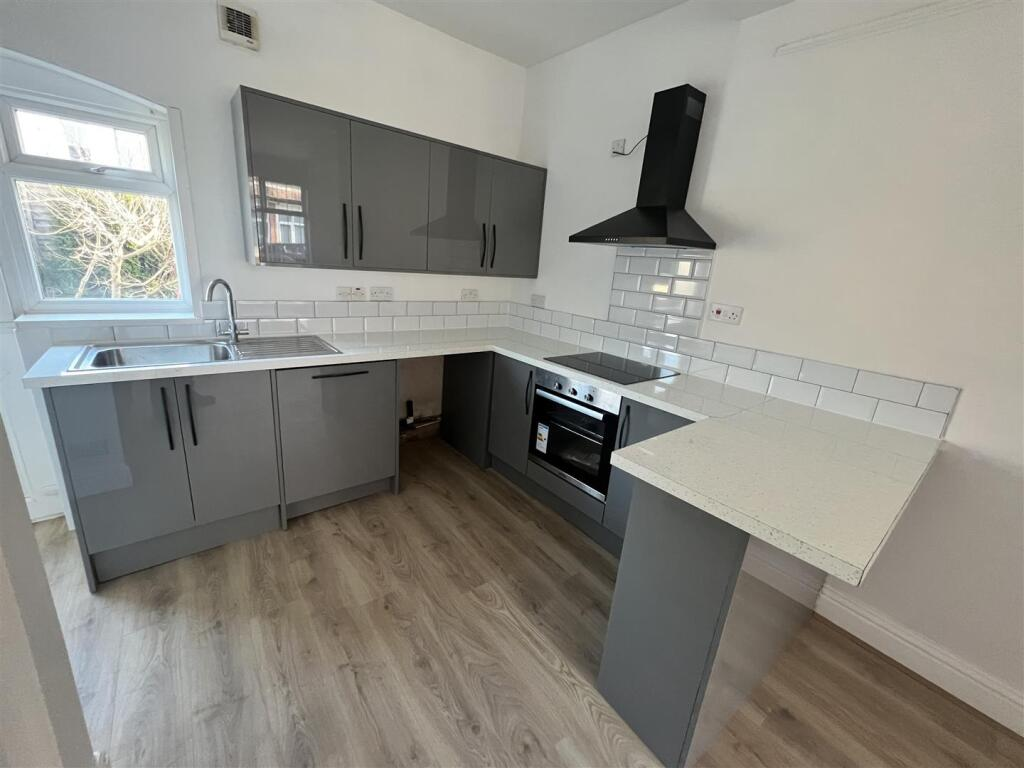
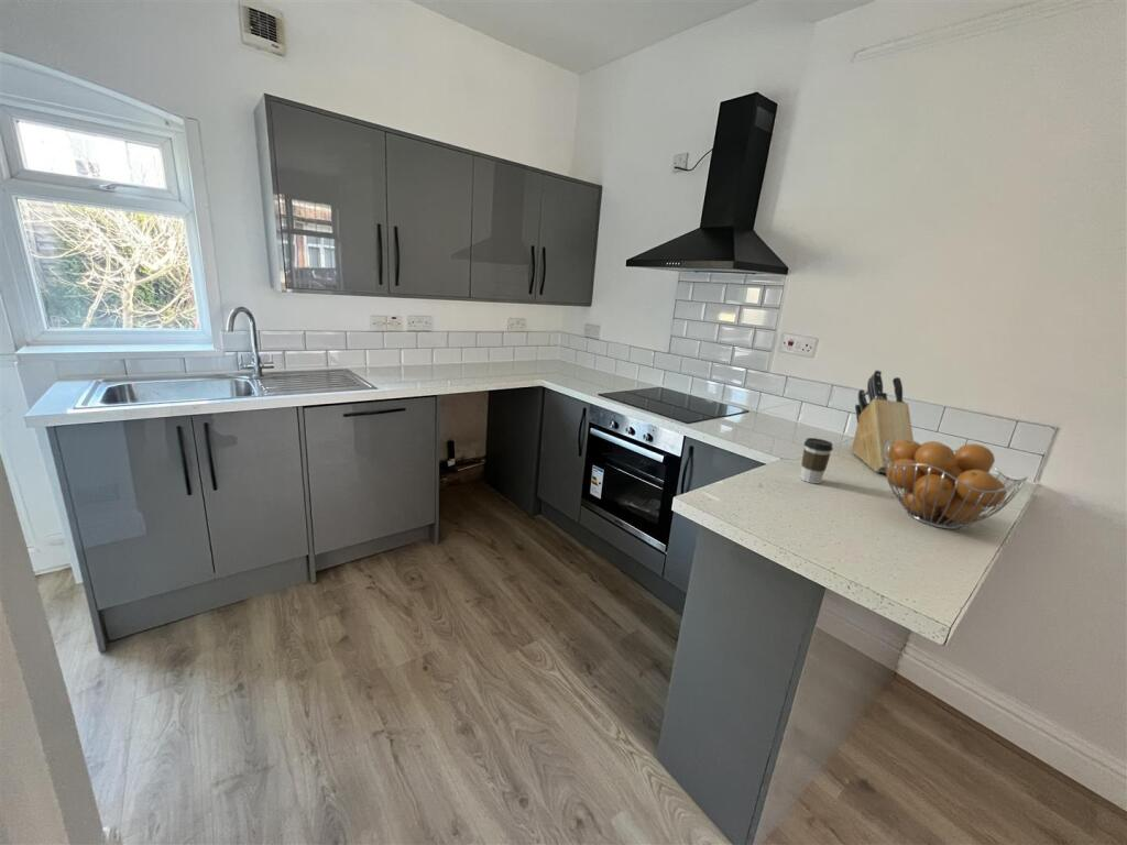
+ coffee cup (814, 460)
+ knife block (886, 419)
+ fruit basket (944, 481)
